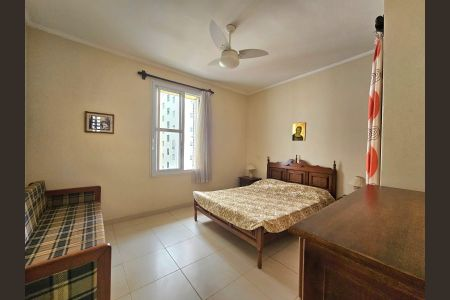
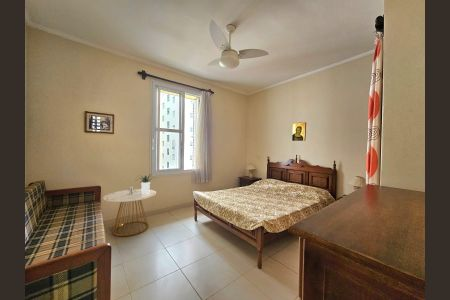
+ side table (132, 207)
+ potted plant (145, 183)
